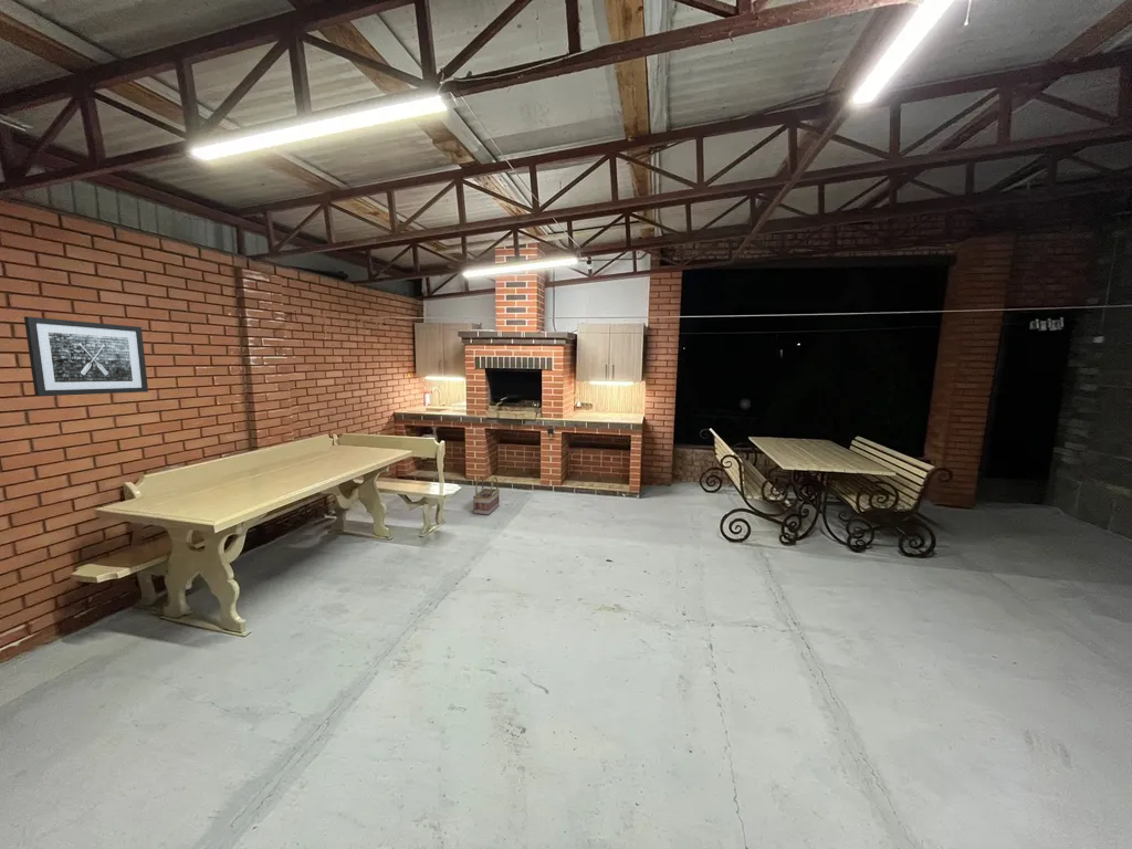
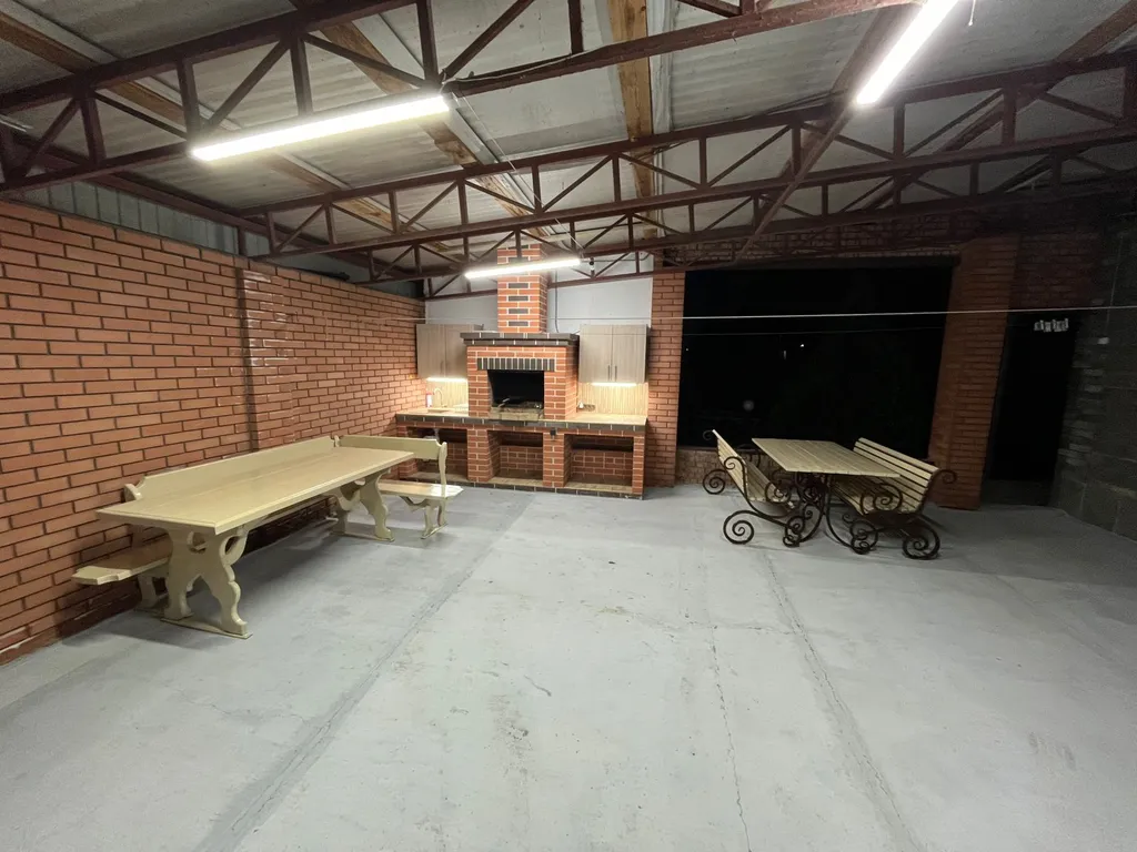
- basket (486, 493)
- wall art (93, 358)
